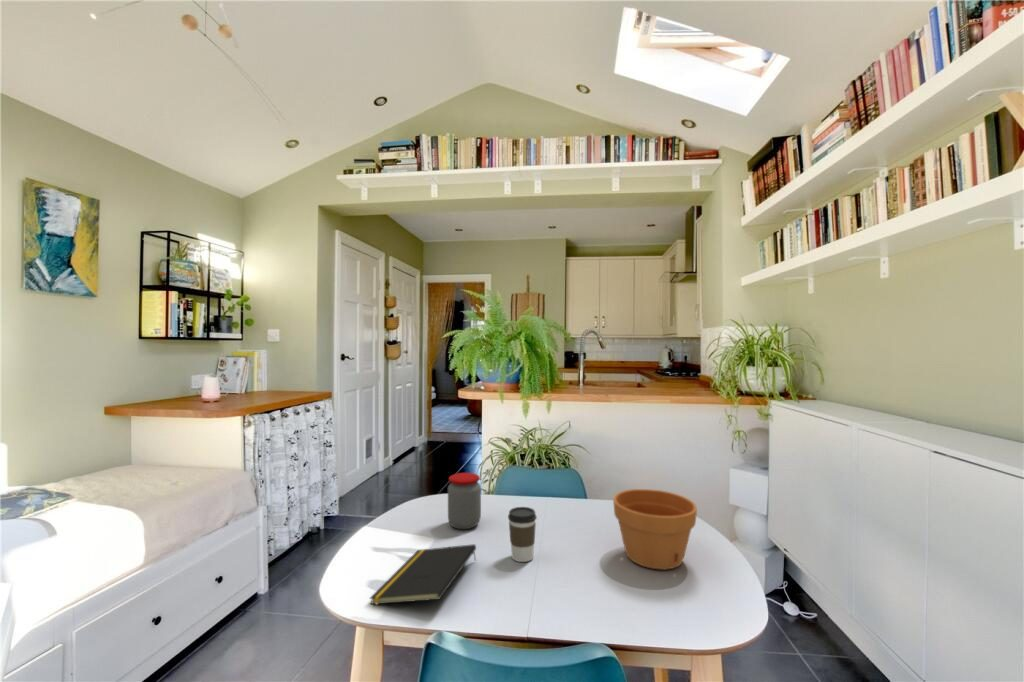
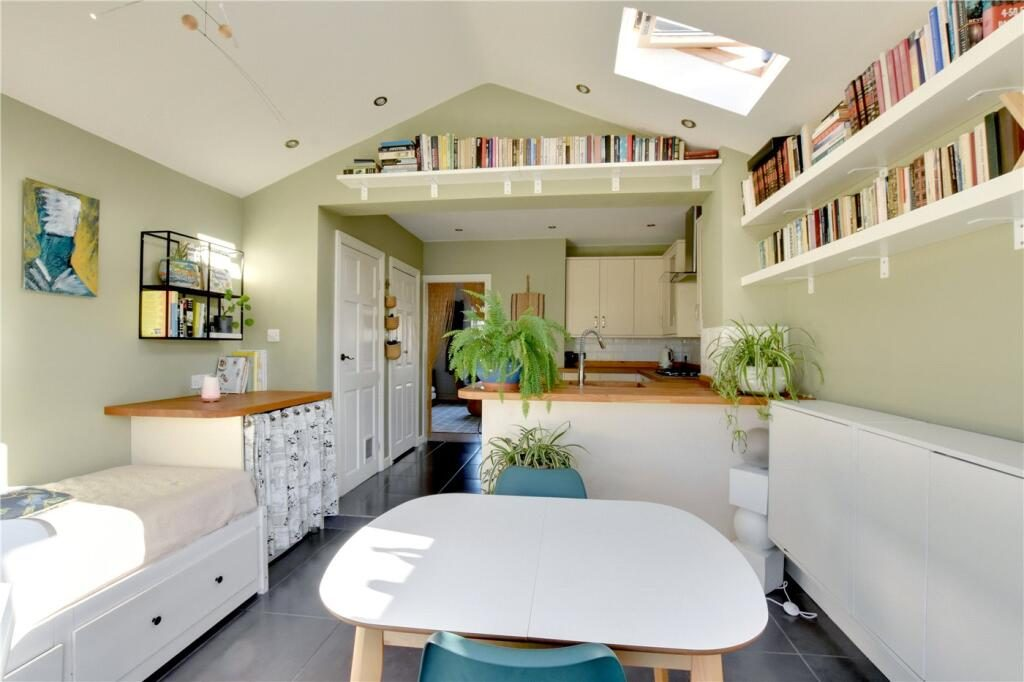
- notepad (427, 571)
- jar (464, 500)
- coffee cup (522, 534)
- flower pot (654, 528)
